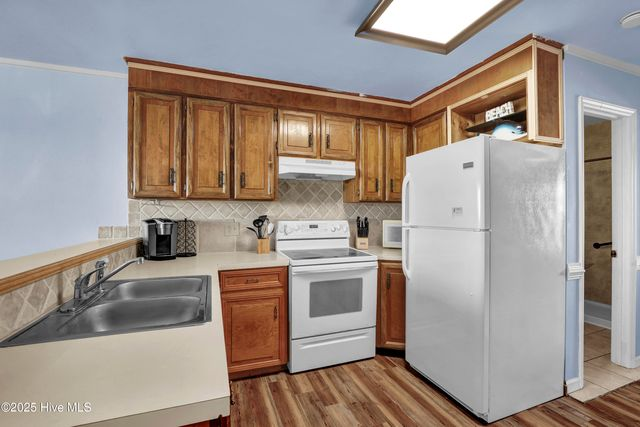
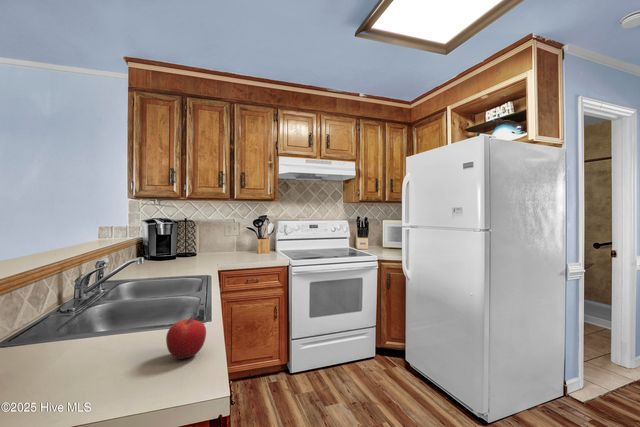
+ fruit (186, 336)
